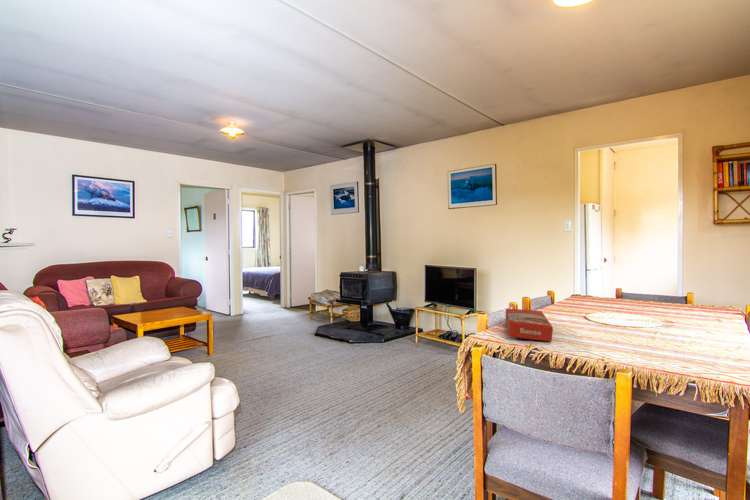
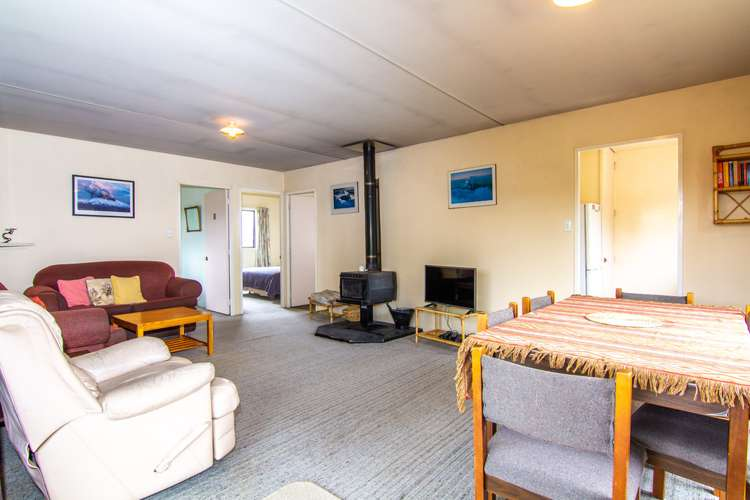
- macaroni box (526, 322)
